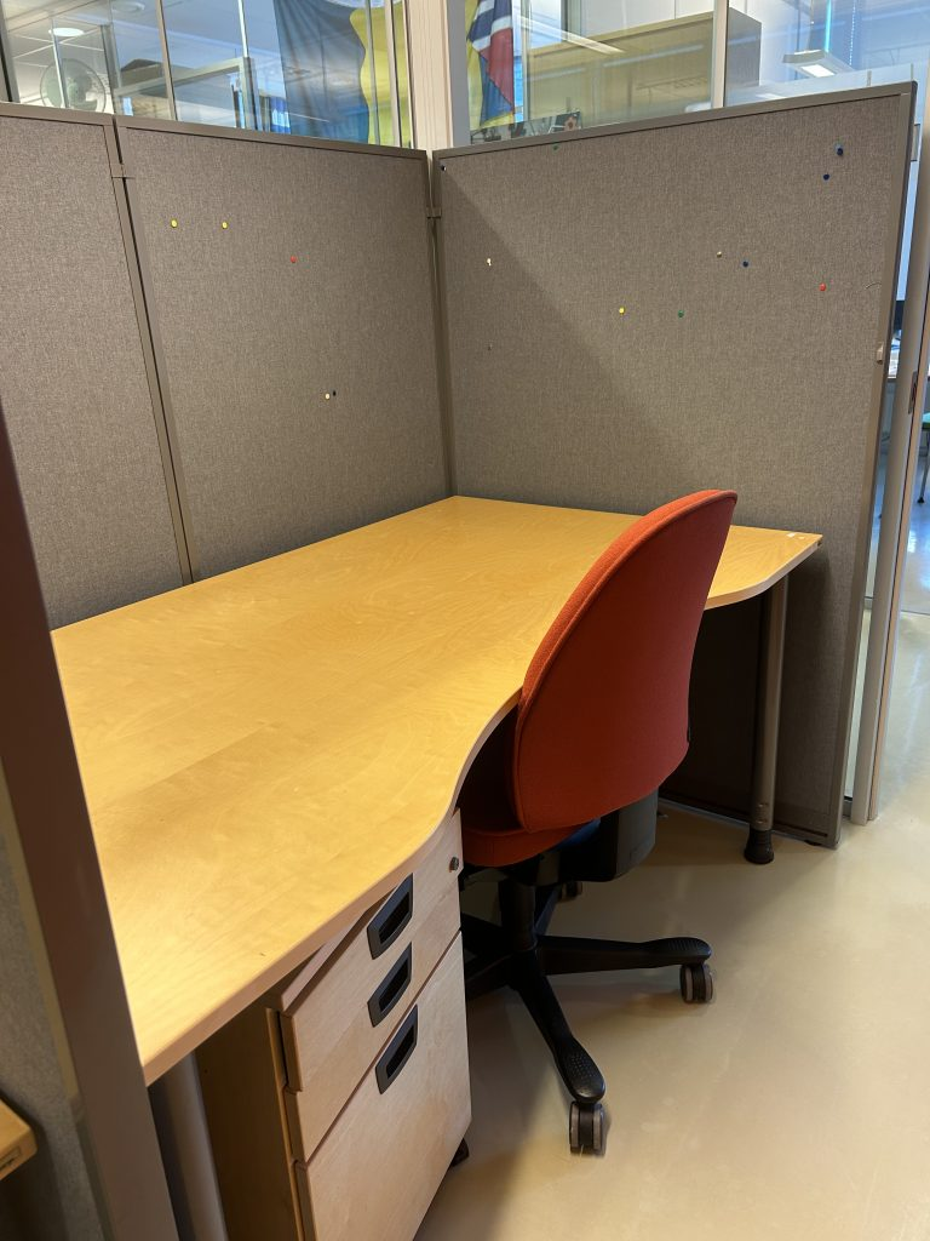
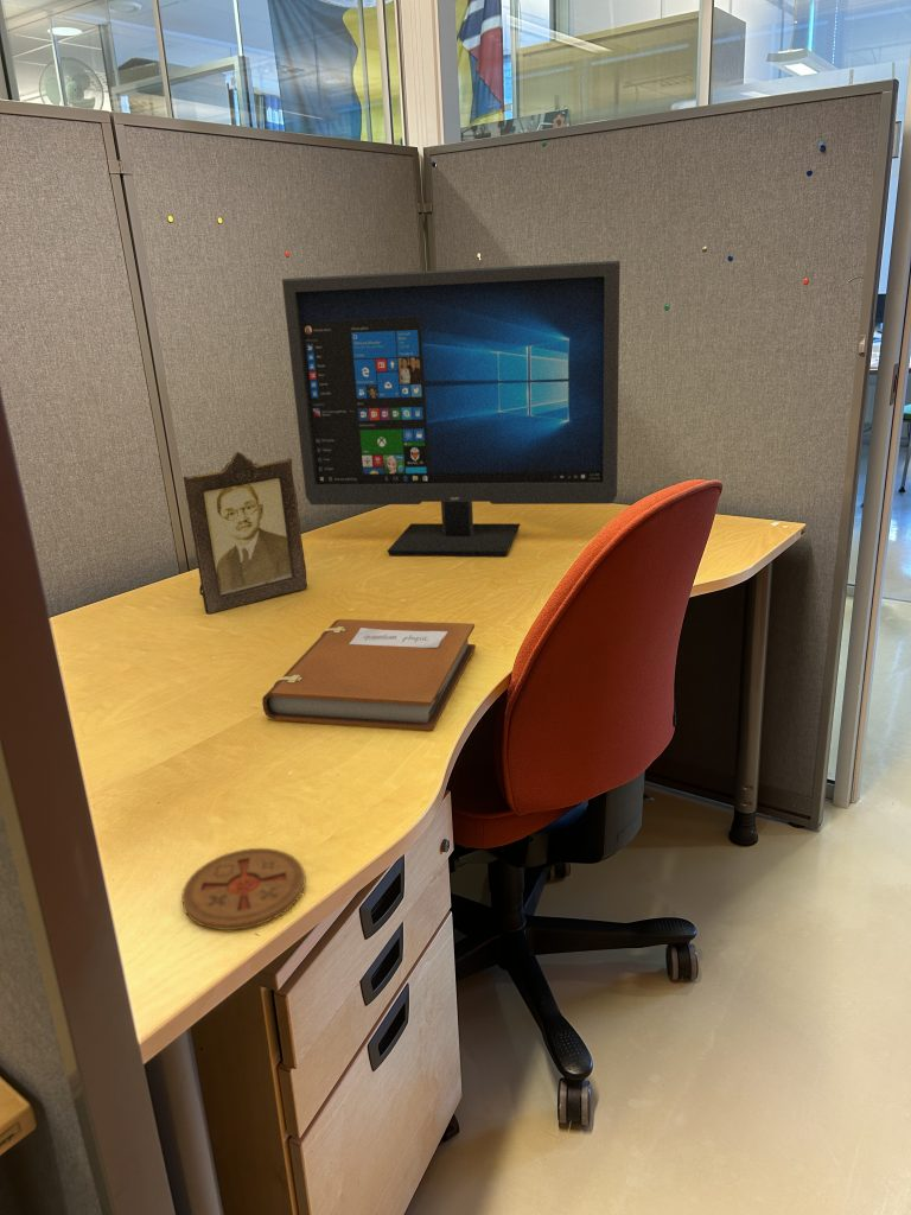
+ photo frame (238, 523)
+ computer monitor (451, 412)
+ coaster (244, 886)
+ notebook (377, 666)
